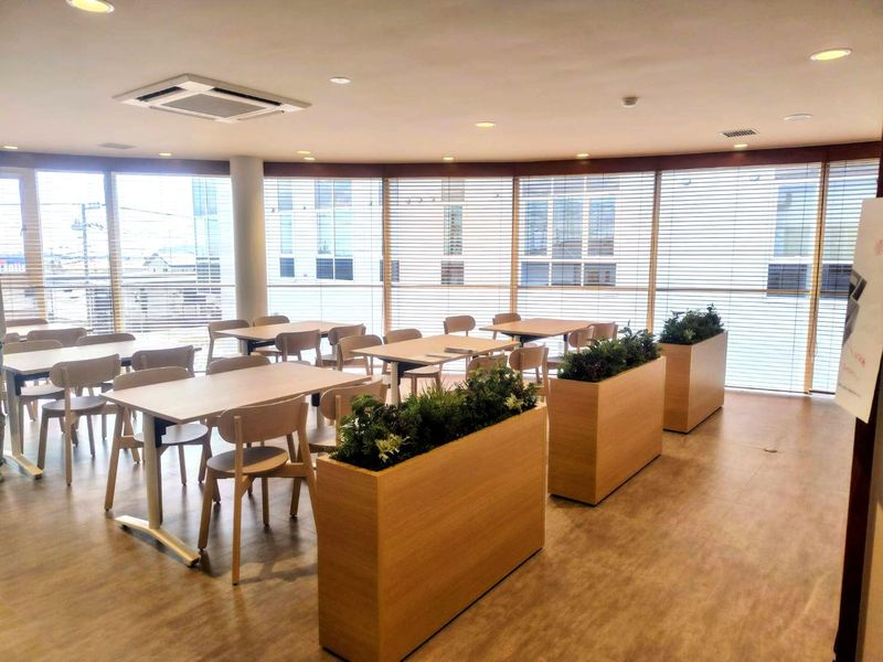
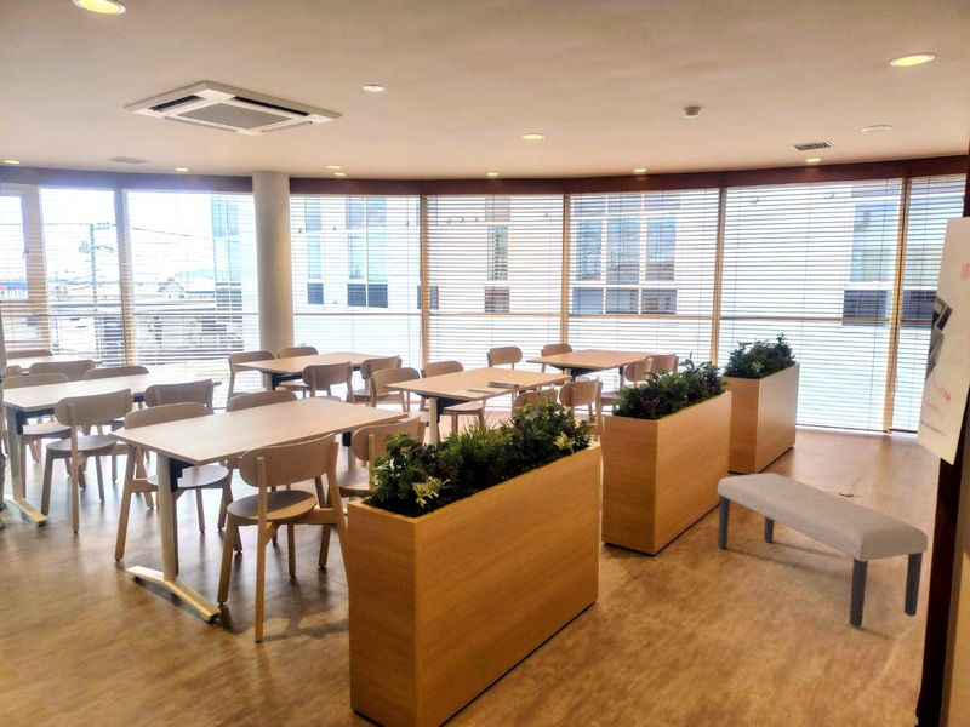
+ bench (808, 536)
